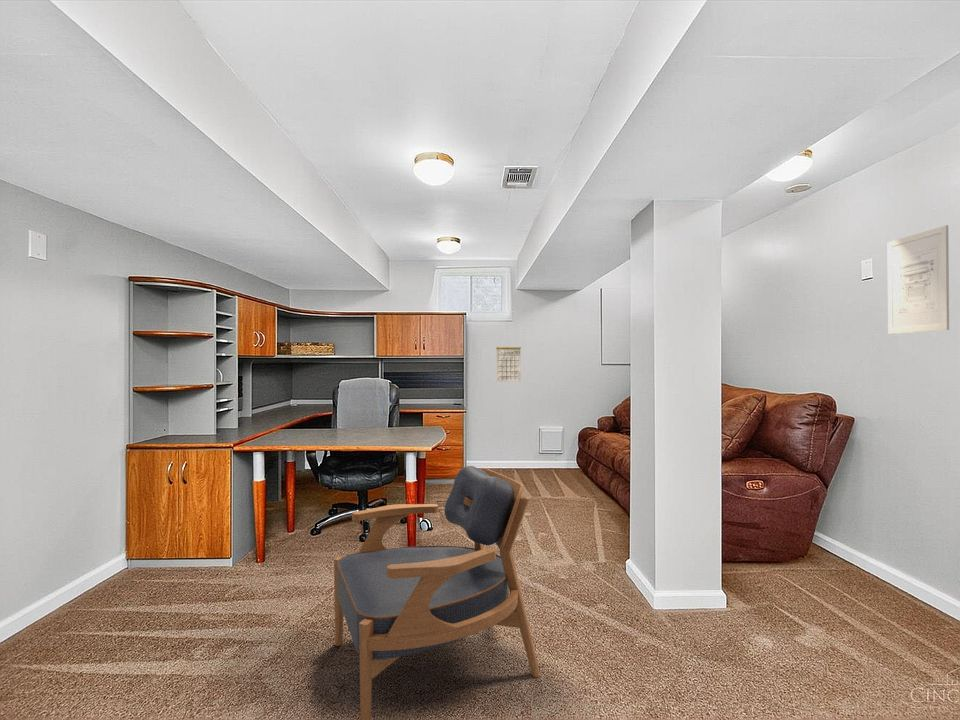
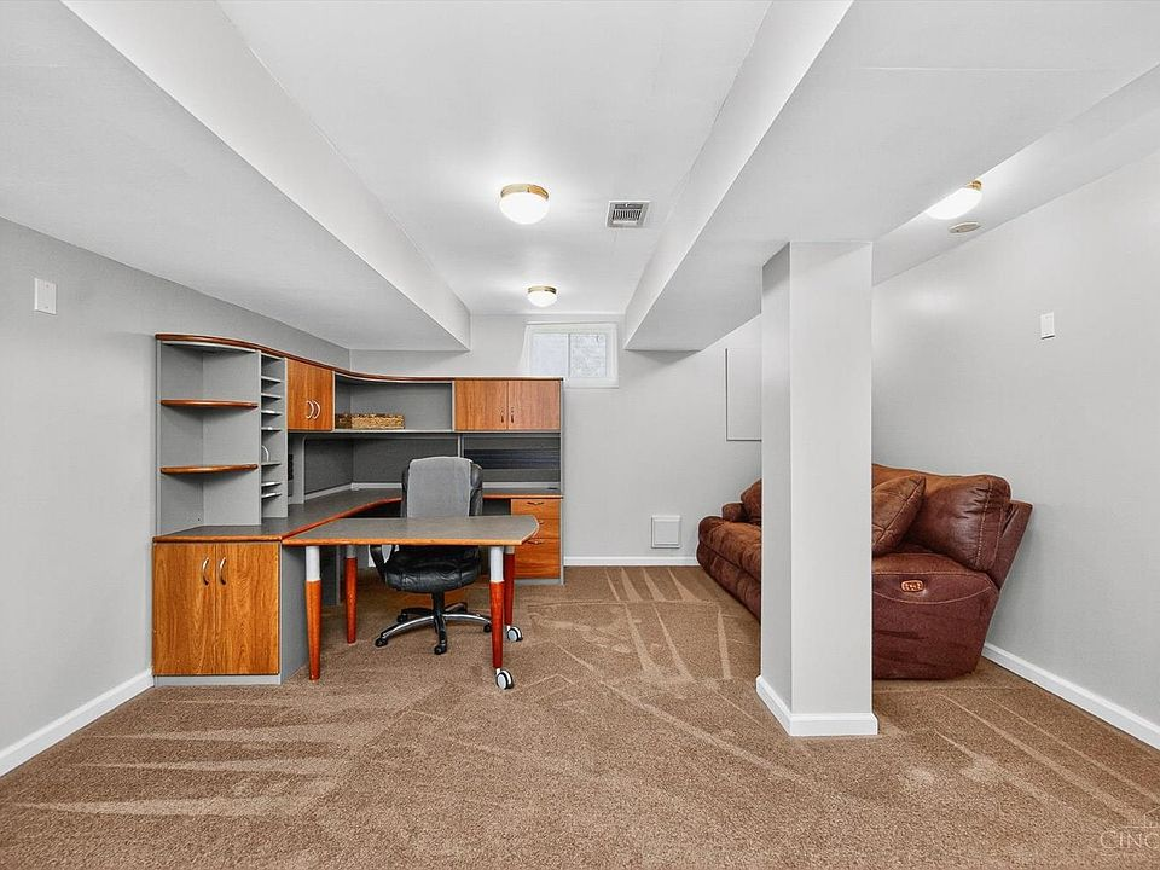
- calendar (508, 360)
- armchair (434, 569)
- wall art (916, 283)
